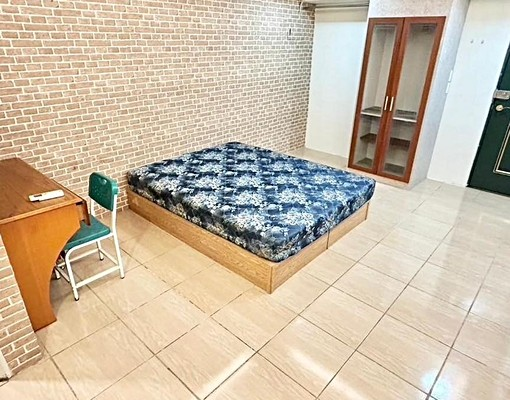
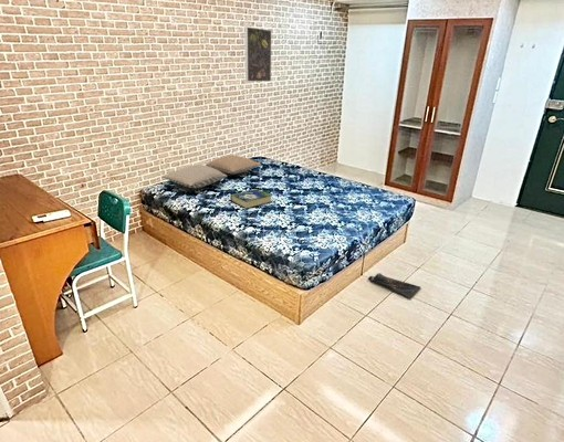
+ pillow (194, 176)
+ book (251, 198)
+ pillow (233, 165)
+ bag (394, 282)
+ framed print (258, 55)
